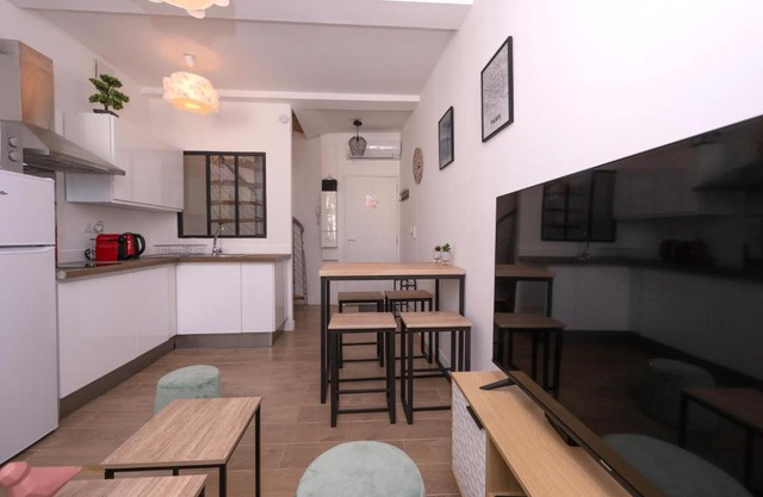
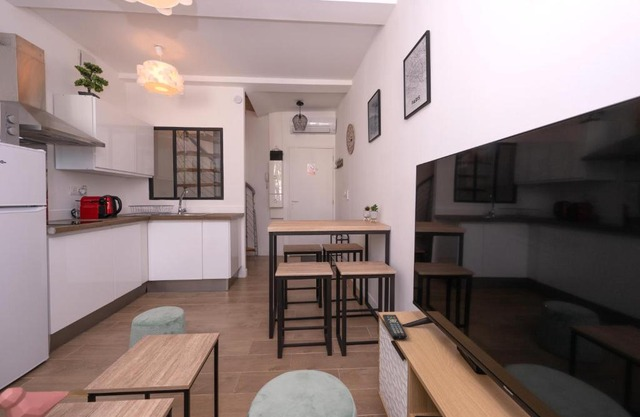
+ remote control (393, 325)
